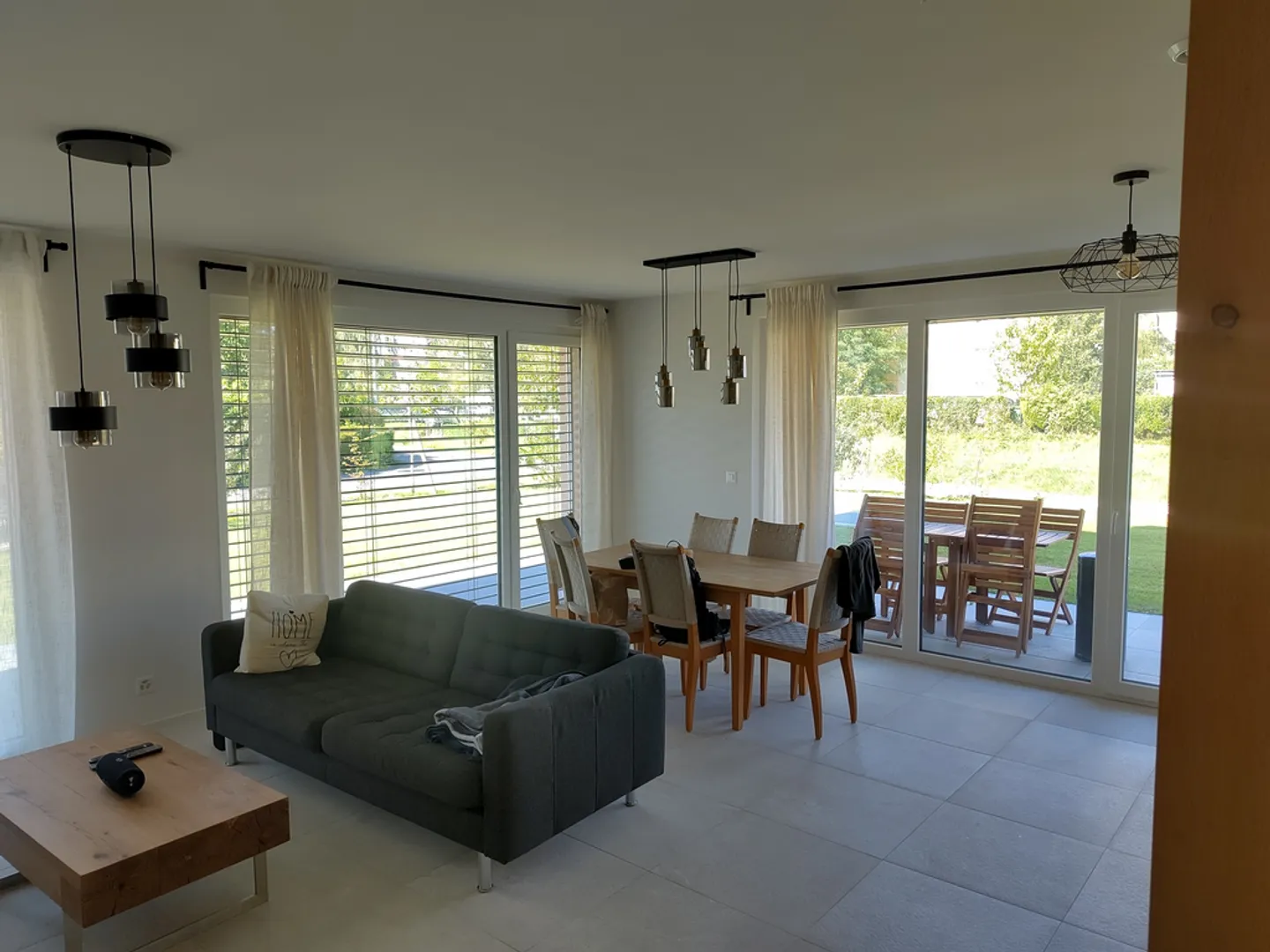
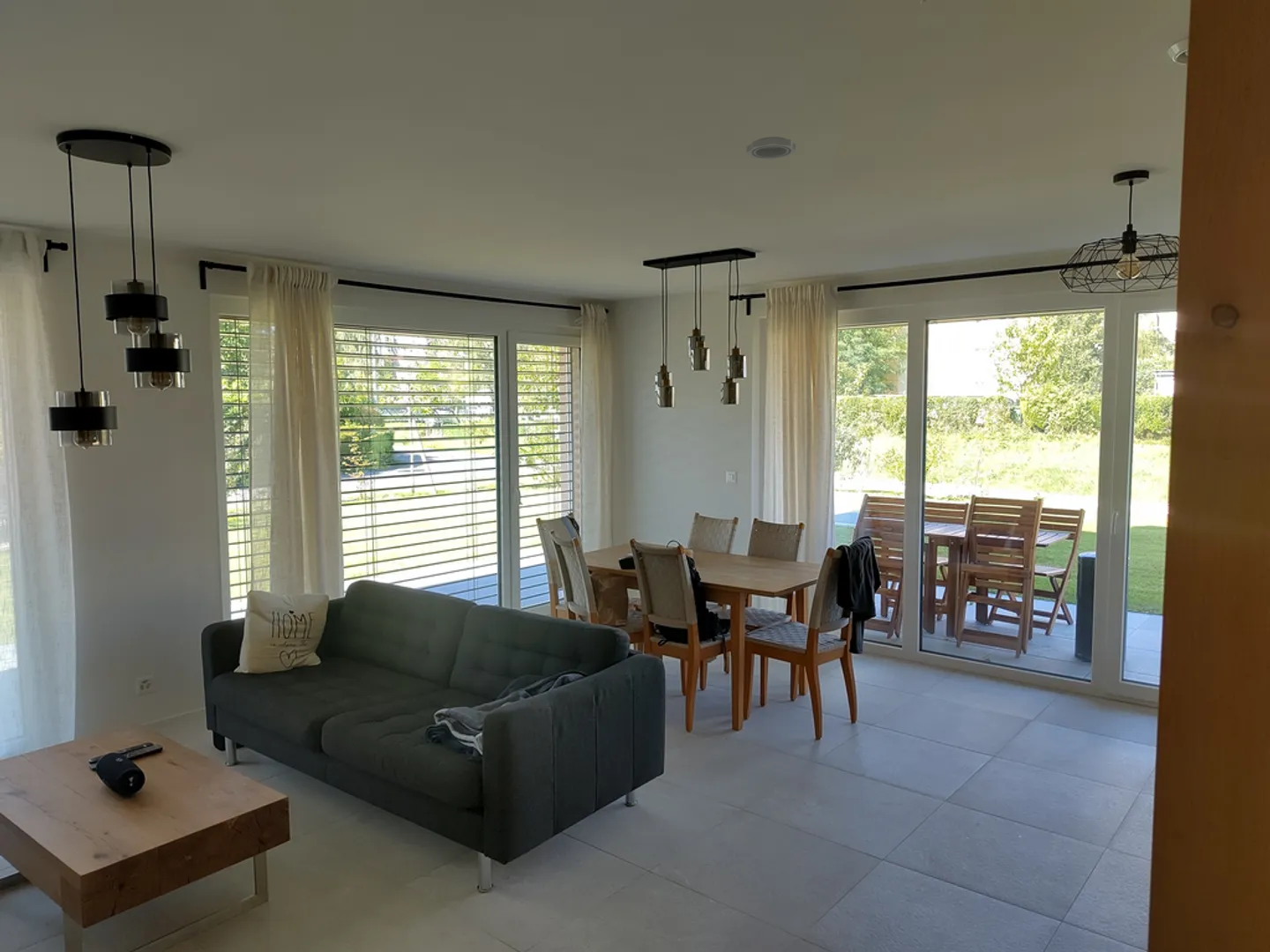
+ smoke detector (771, 145)
